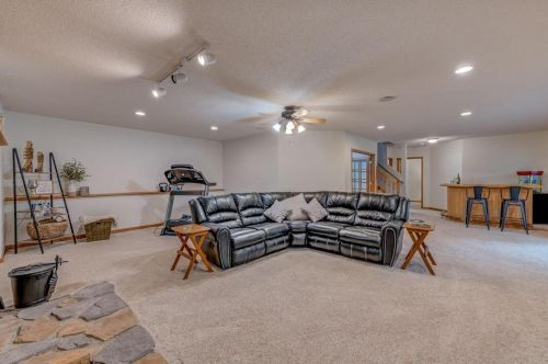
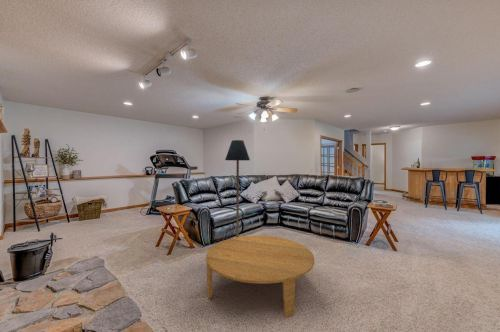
+ coffee table (259, 268)
+ floor lamp (237, 192)
